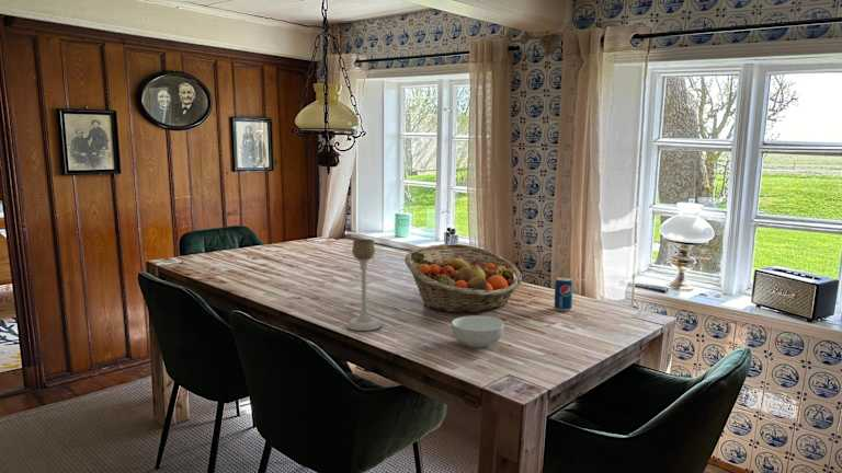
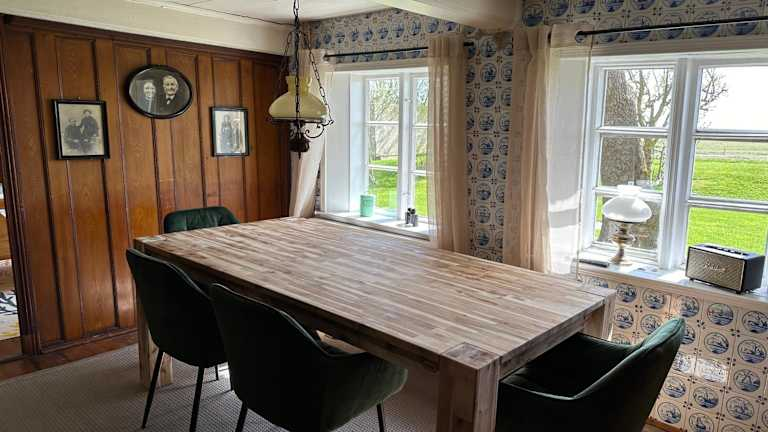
- candle holder (364, 282)
- fruit basket (463, 276)
- beverage can (564, 293)
- cereal bowl (477, 333)
